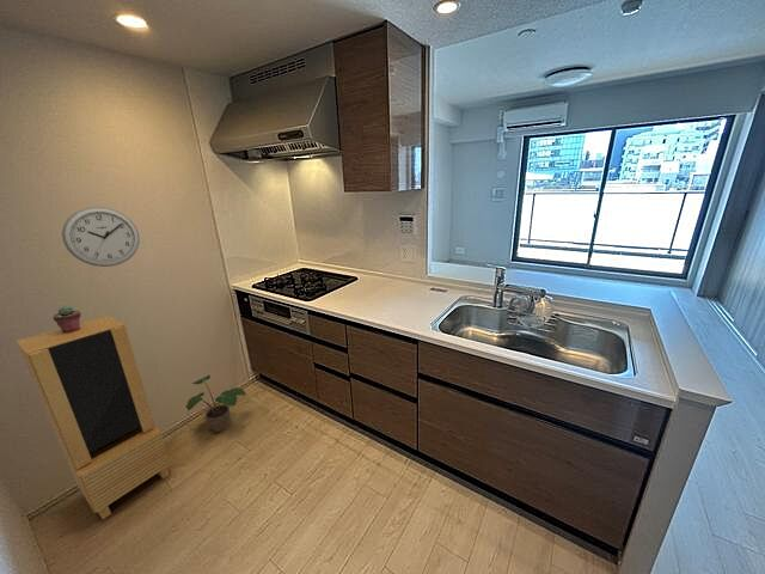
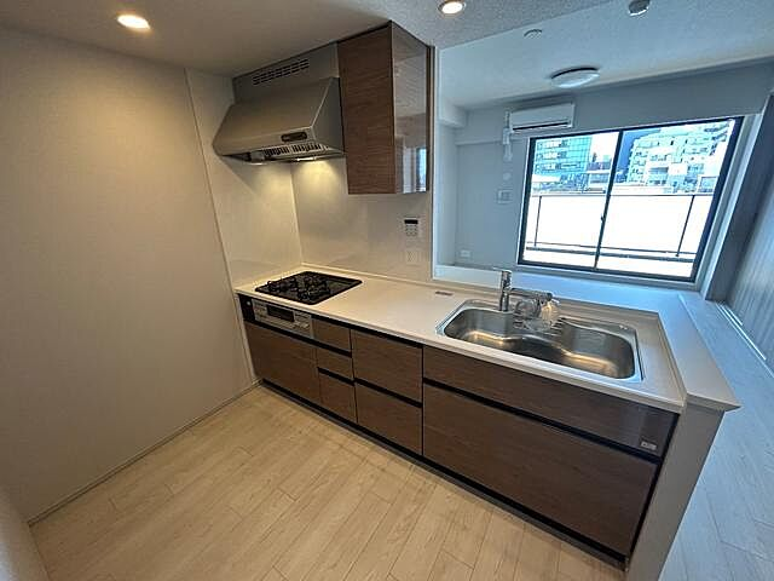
- wall clock (104, 237)
- storage cabinet (104, 415)
- potted plant (216, 405)
- potted succulent (67, 318)
